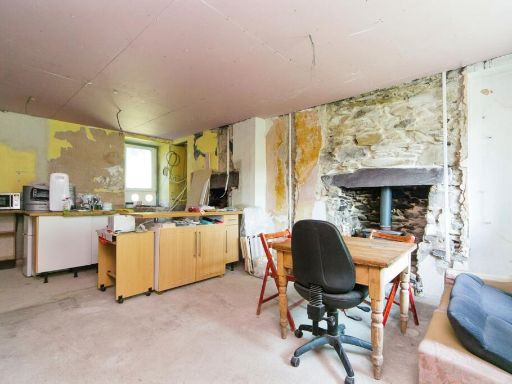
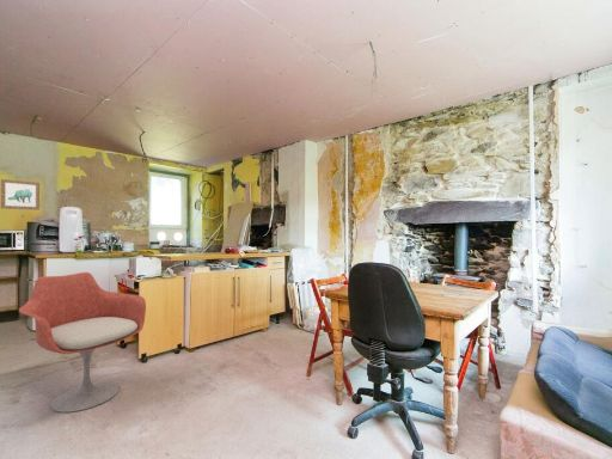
+ armchair (86, 336)
+ wall art (20, 195)
